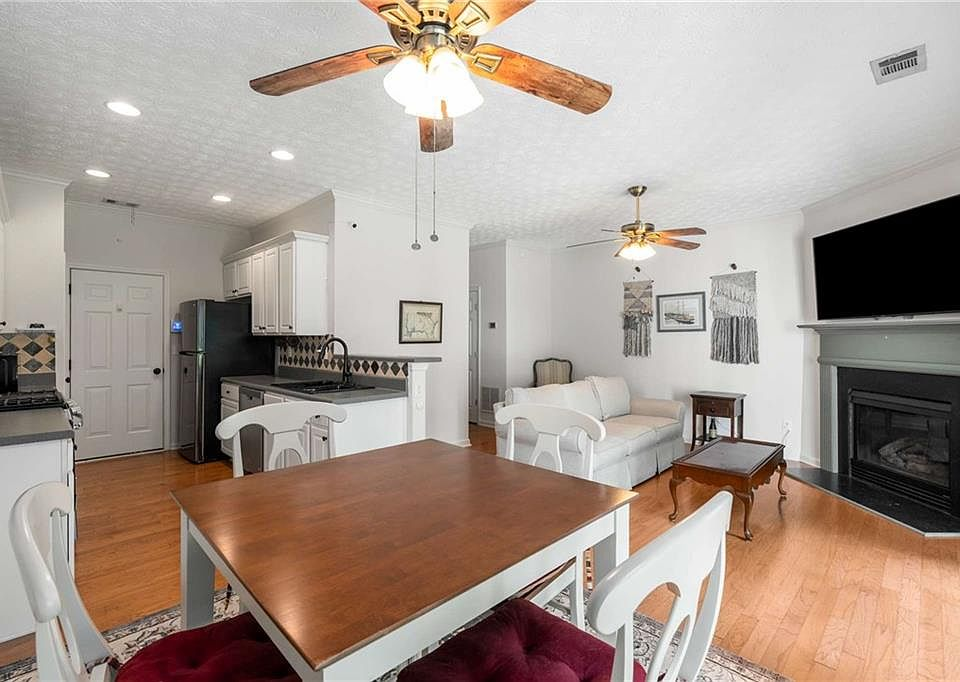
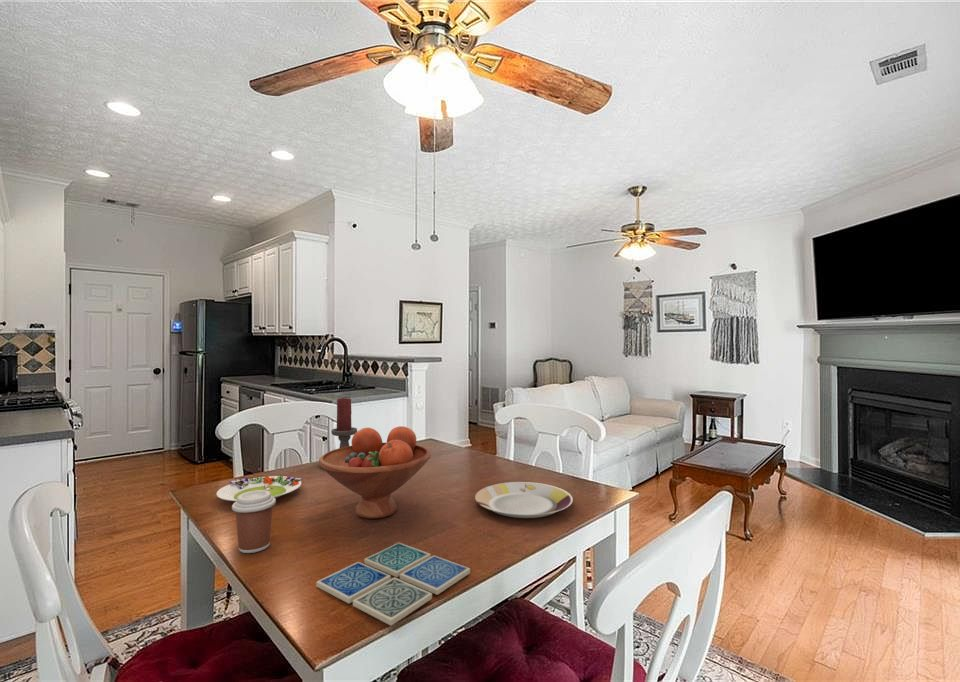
+ coffee cup (254, 520)
+ candle holder (351, 430)
+ plate (523, 500)
+ drink coaster (395, 576)
+ salad plate (260, 489)
+ fruit bowl (376, 472)
